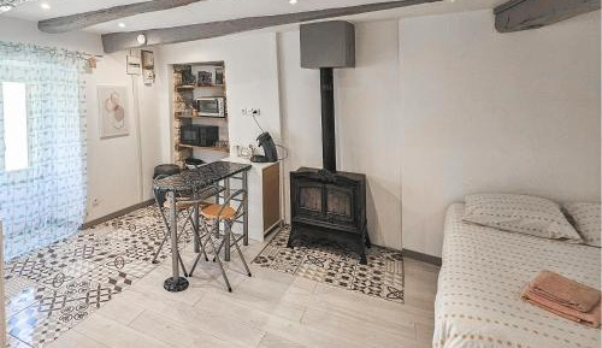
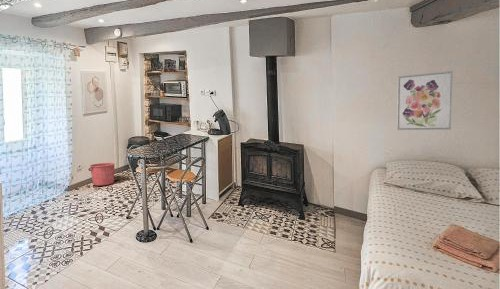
+ wall art (423, 102)
+ bucket (102, 173)
